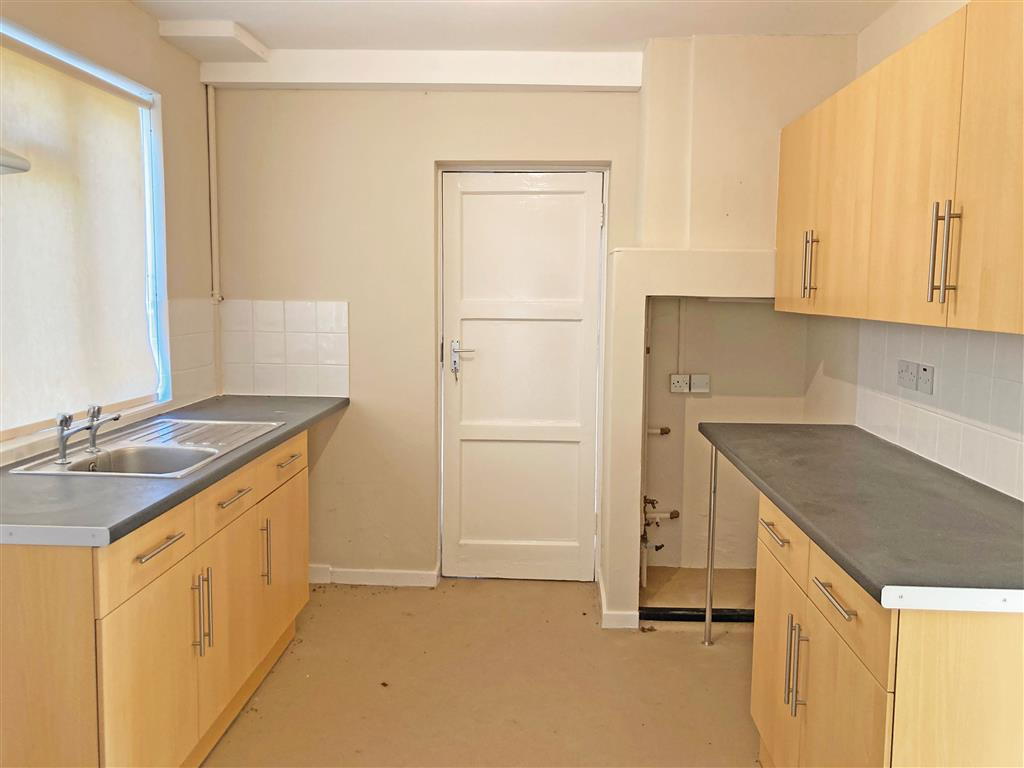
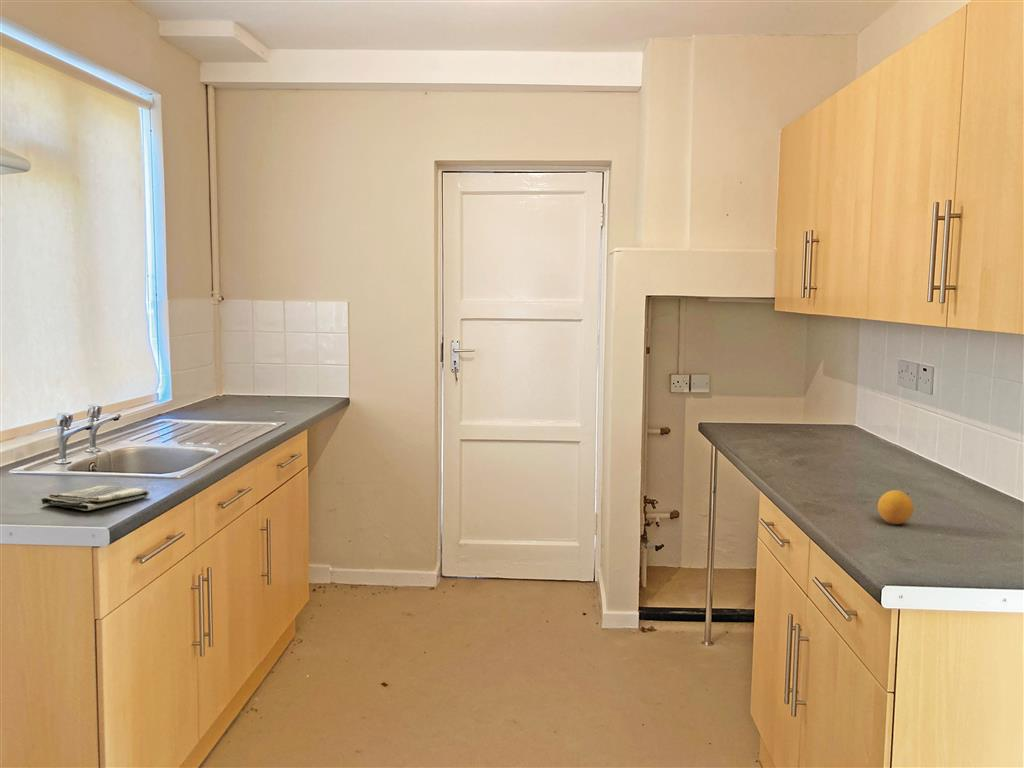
+ fruit (895, 507)
+ dish towel (95, 495)
